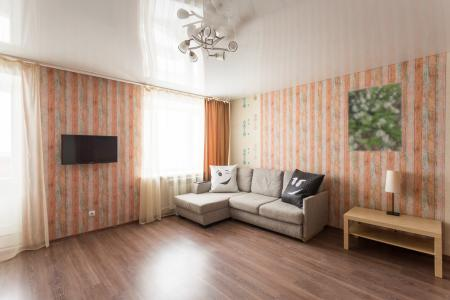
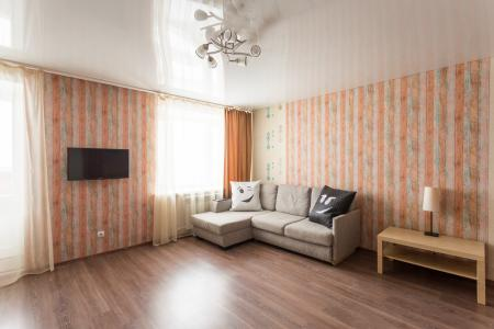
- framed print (373, 119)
